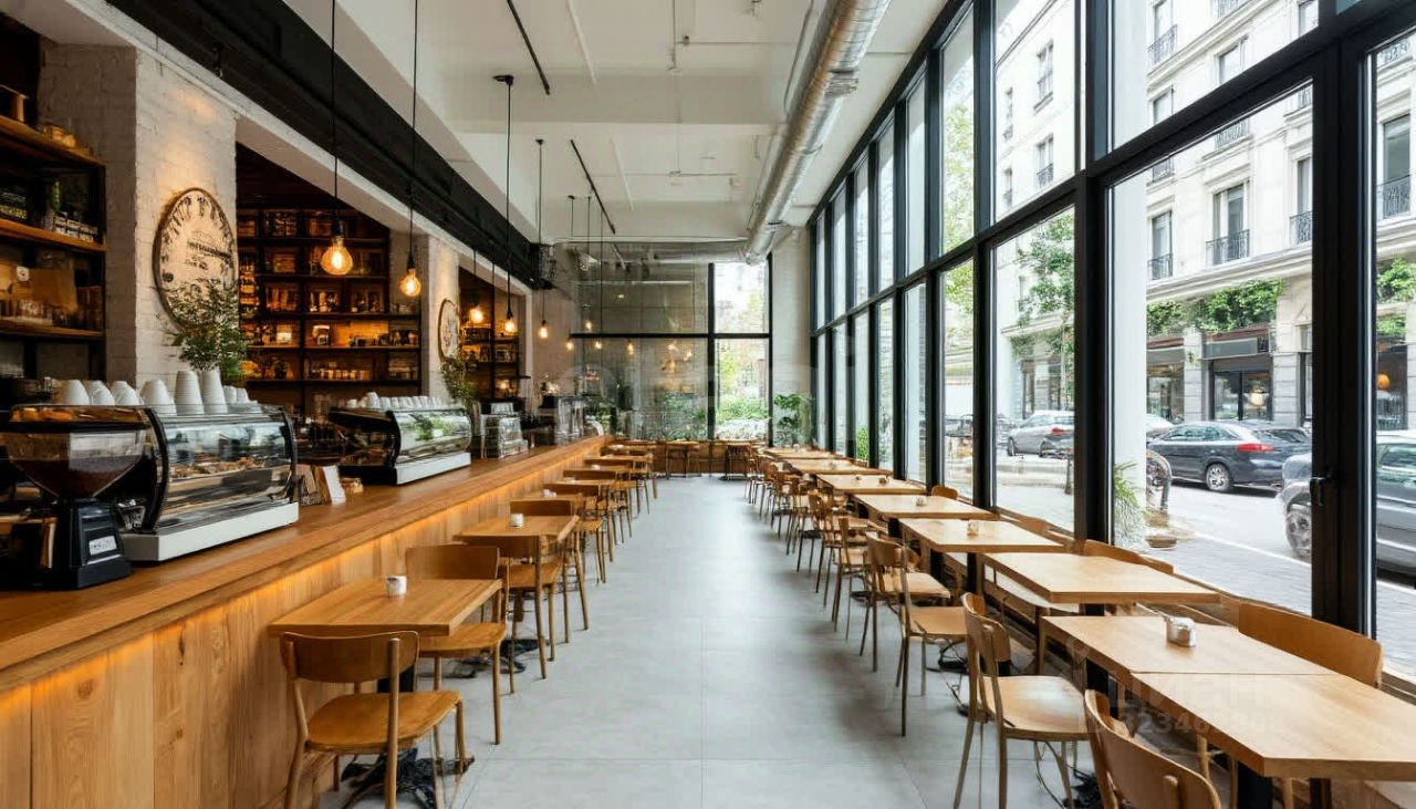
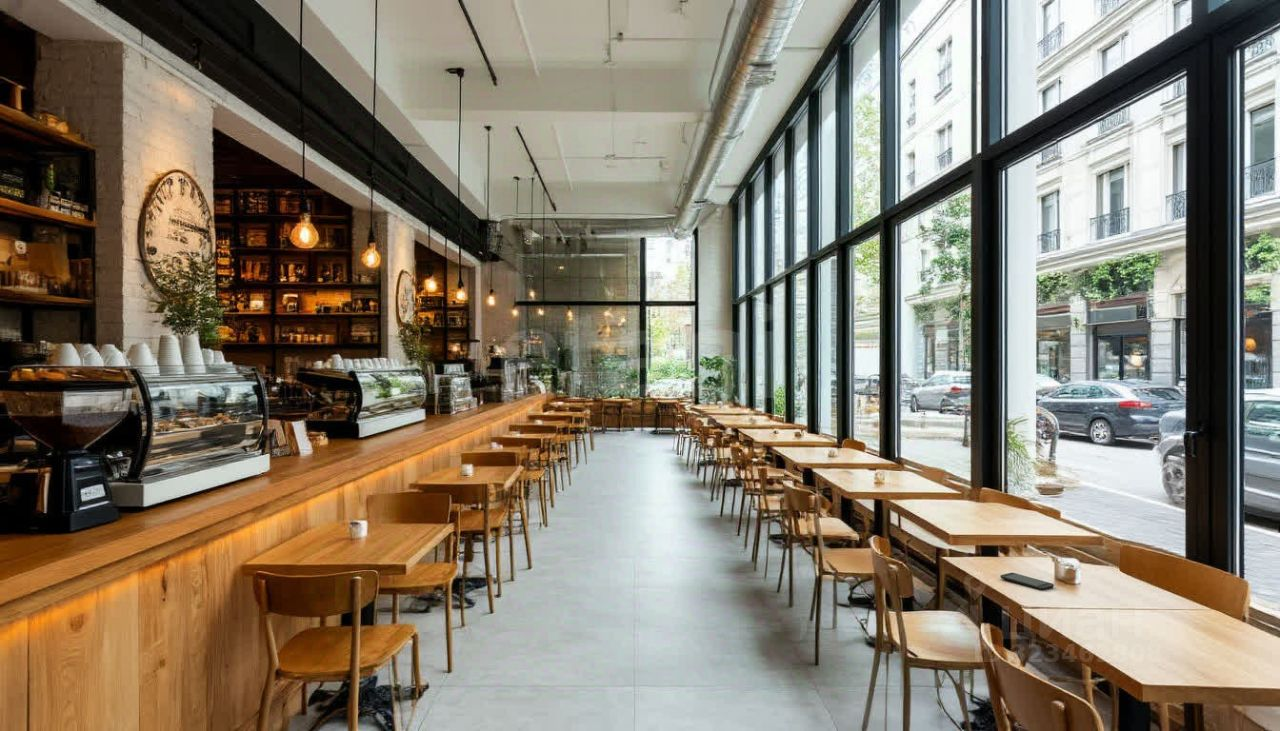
+ smartphone (1026, 581)
